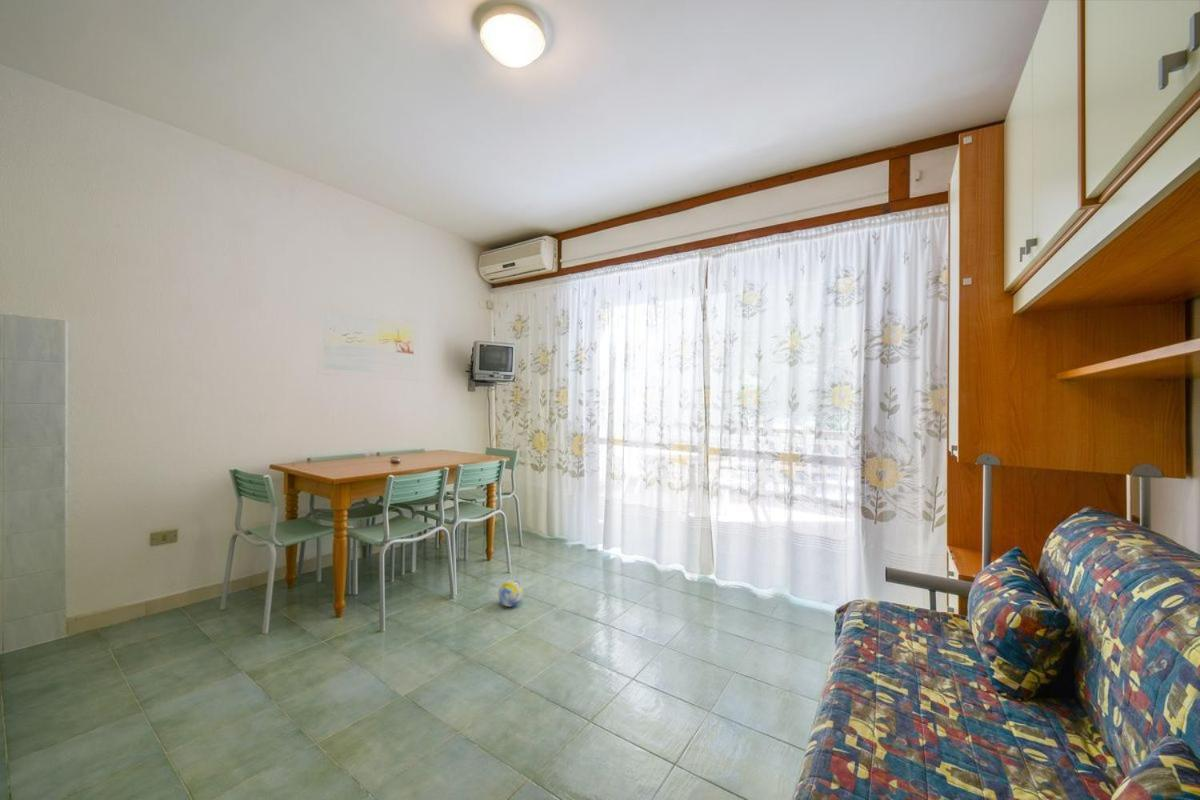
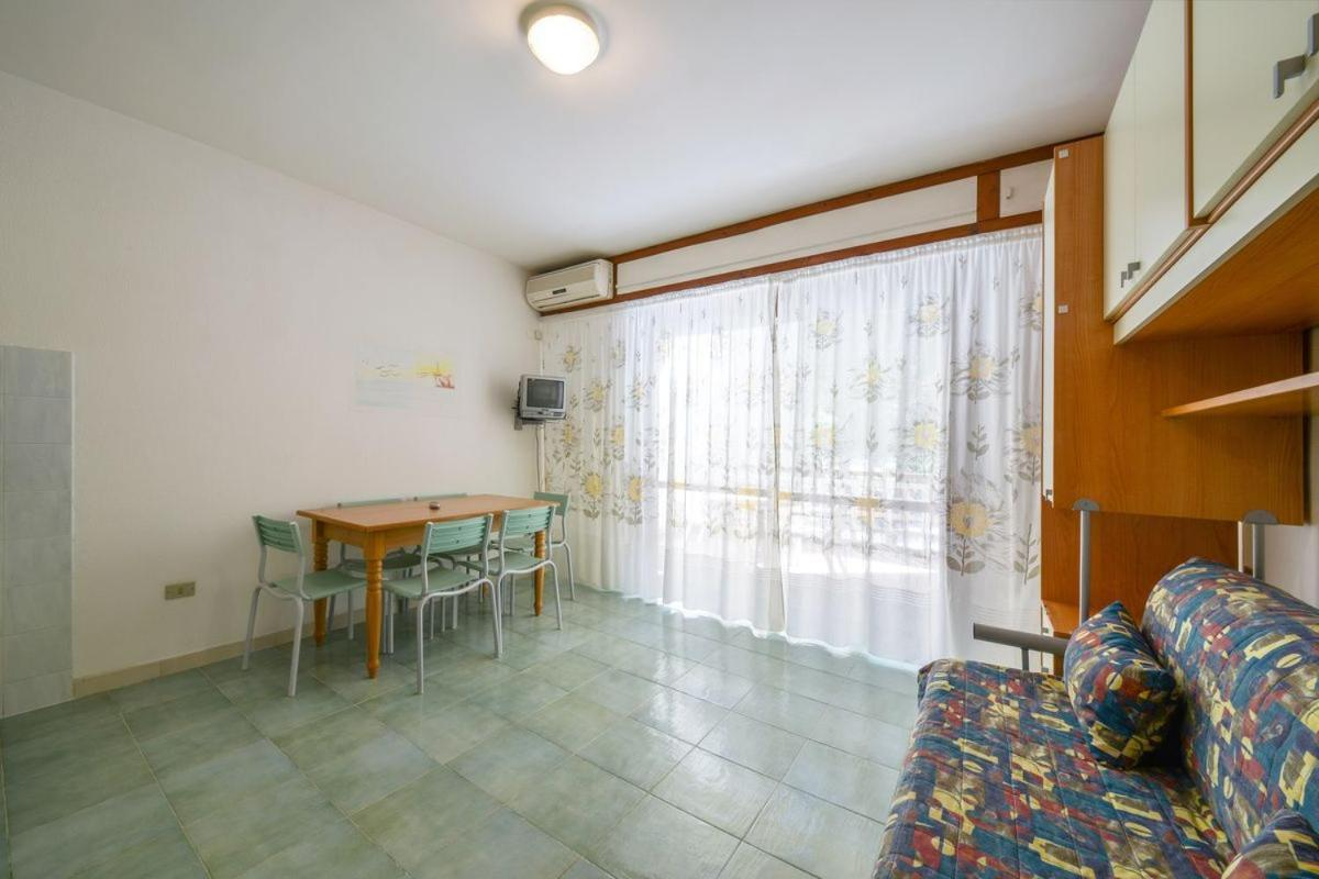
- decorative ball (510, 593)
